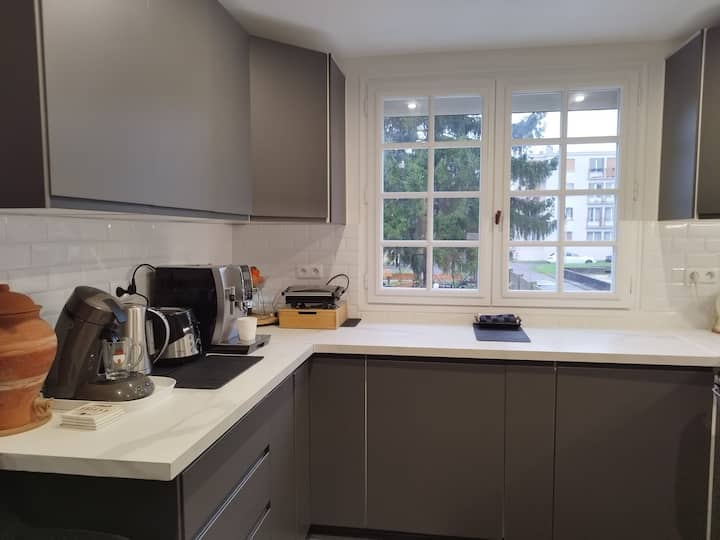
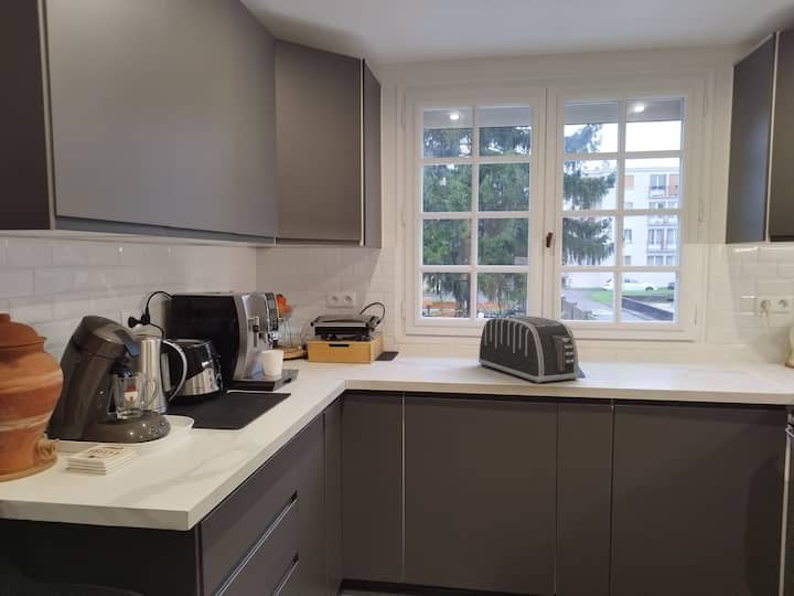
+ toaster (527, 345)
